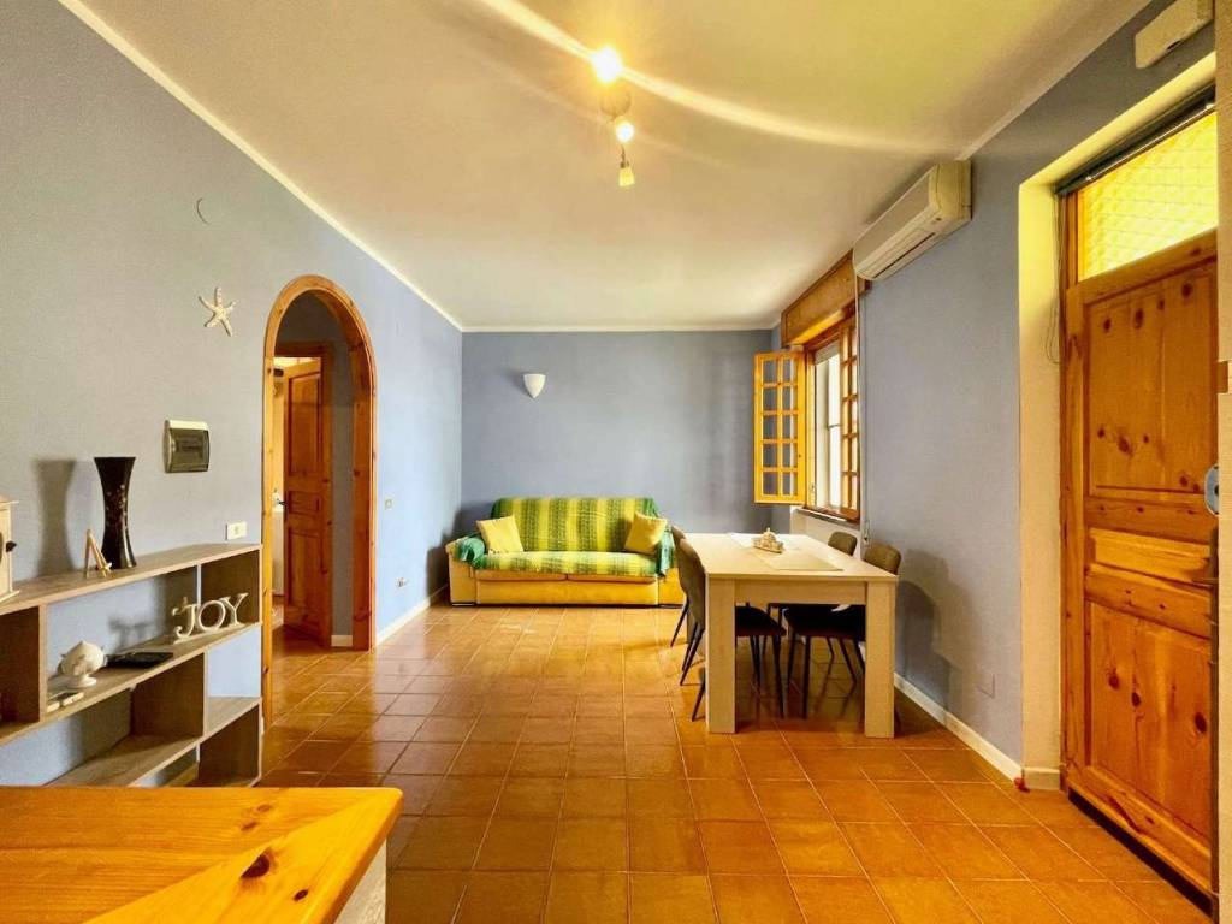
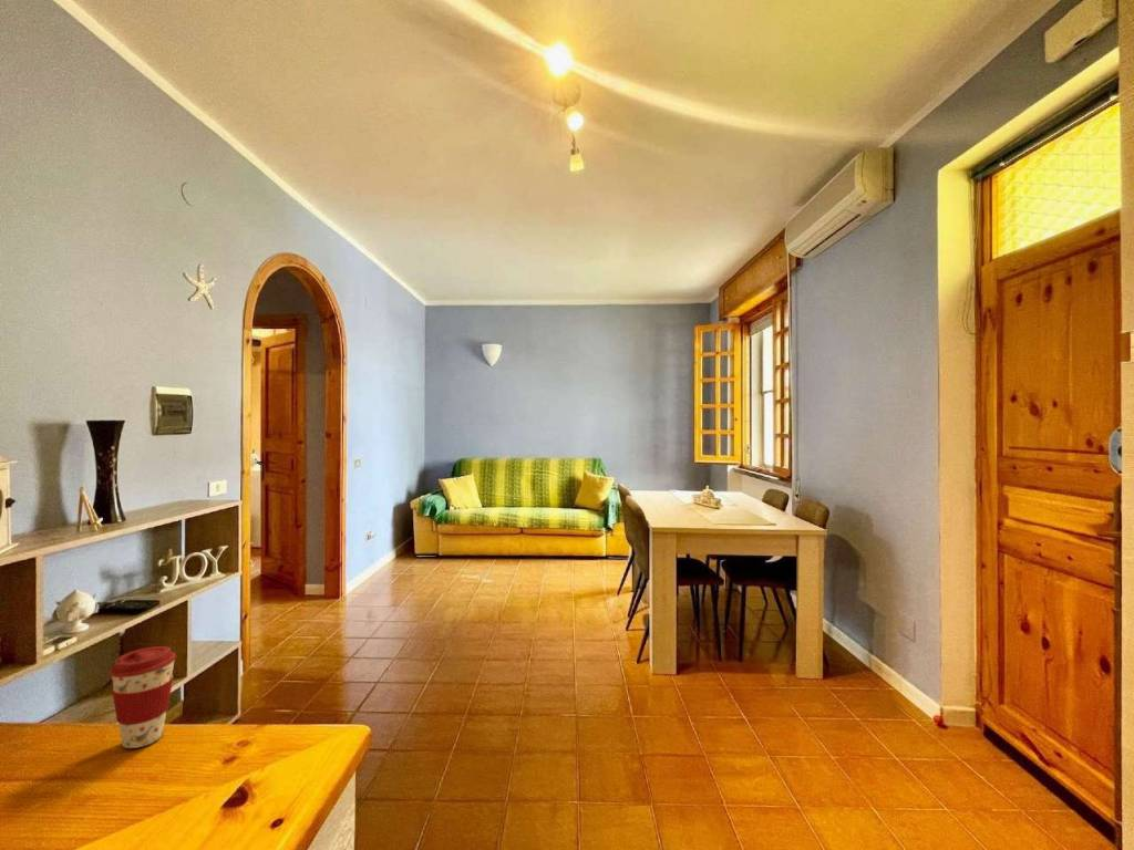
+ coffee cup (143, 696)
